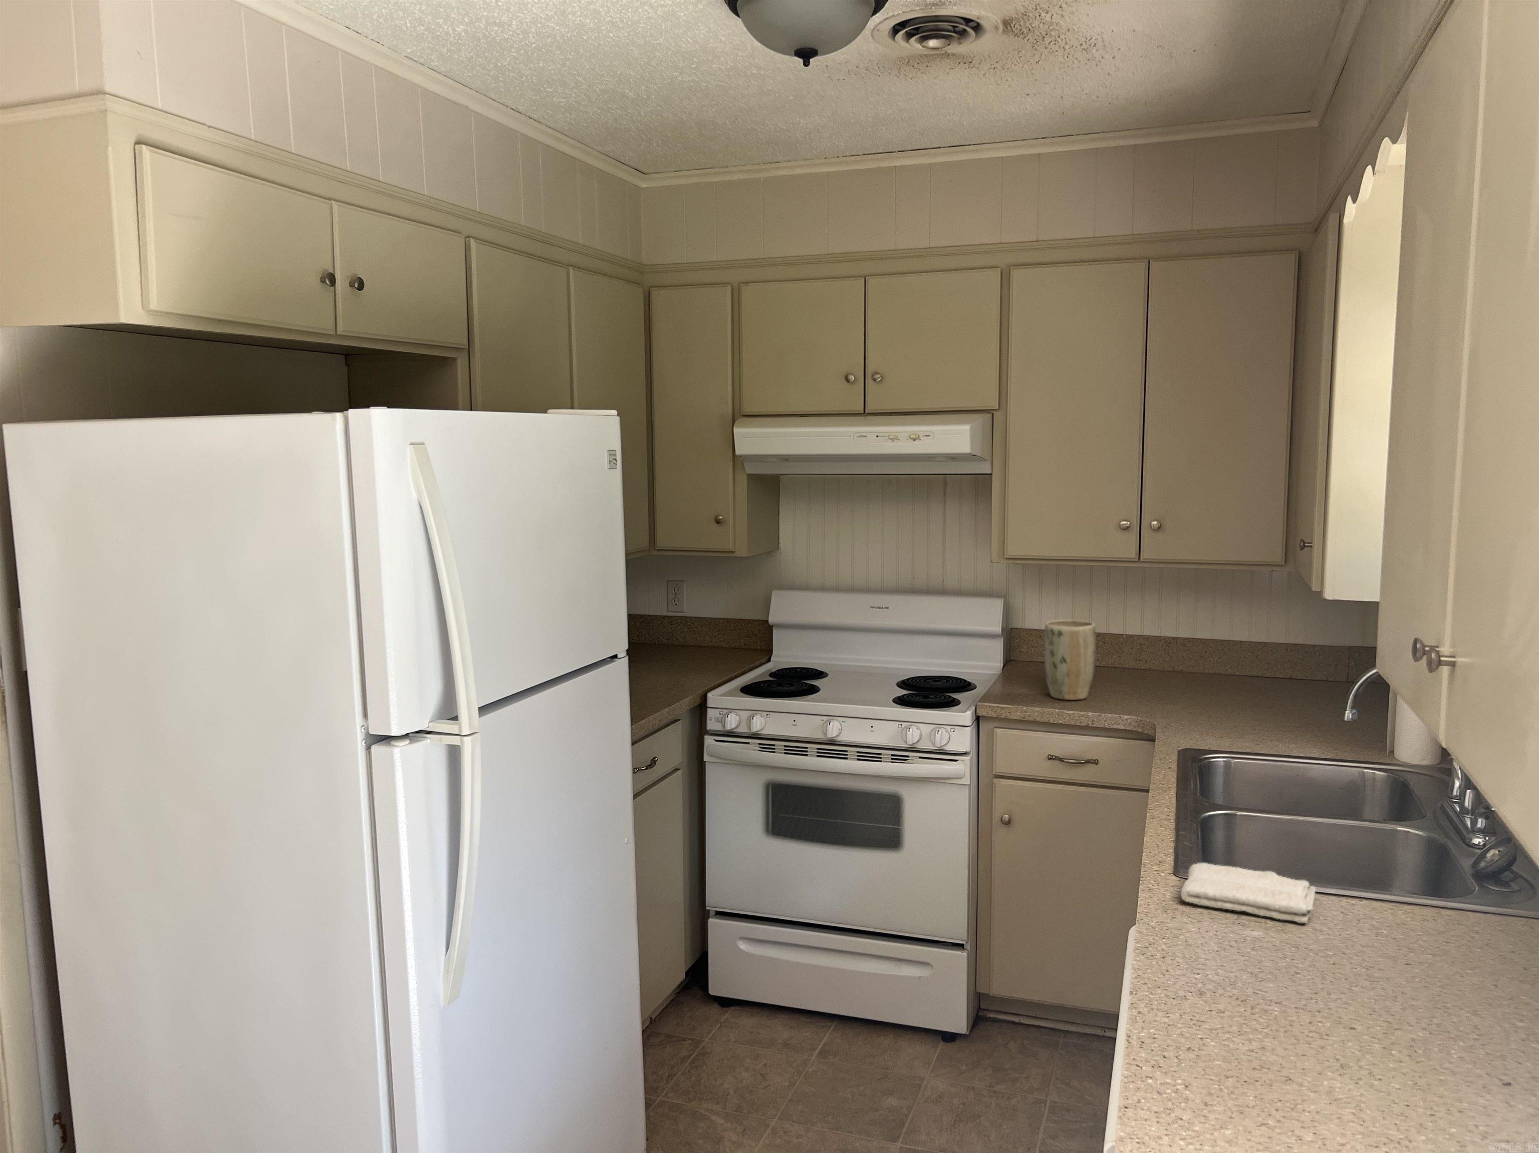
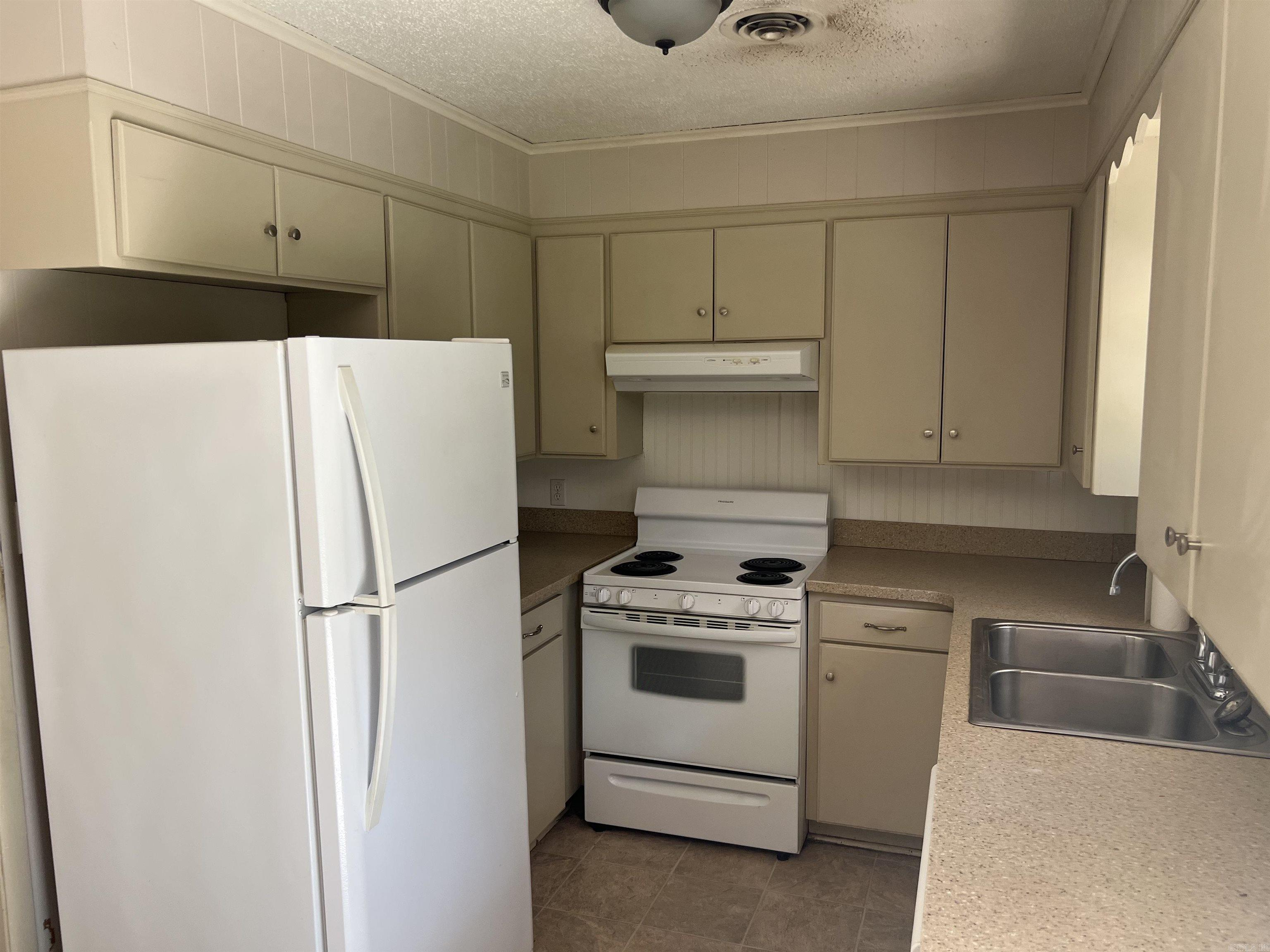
- plant pot (1070, 660)
- washcloth (1248, 890)
